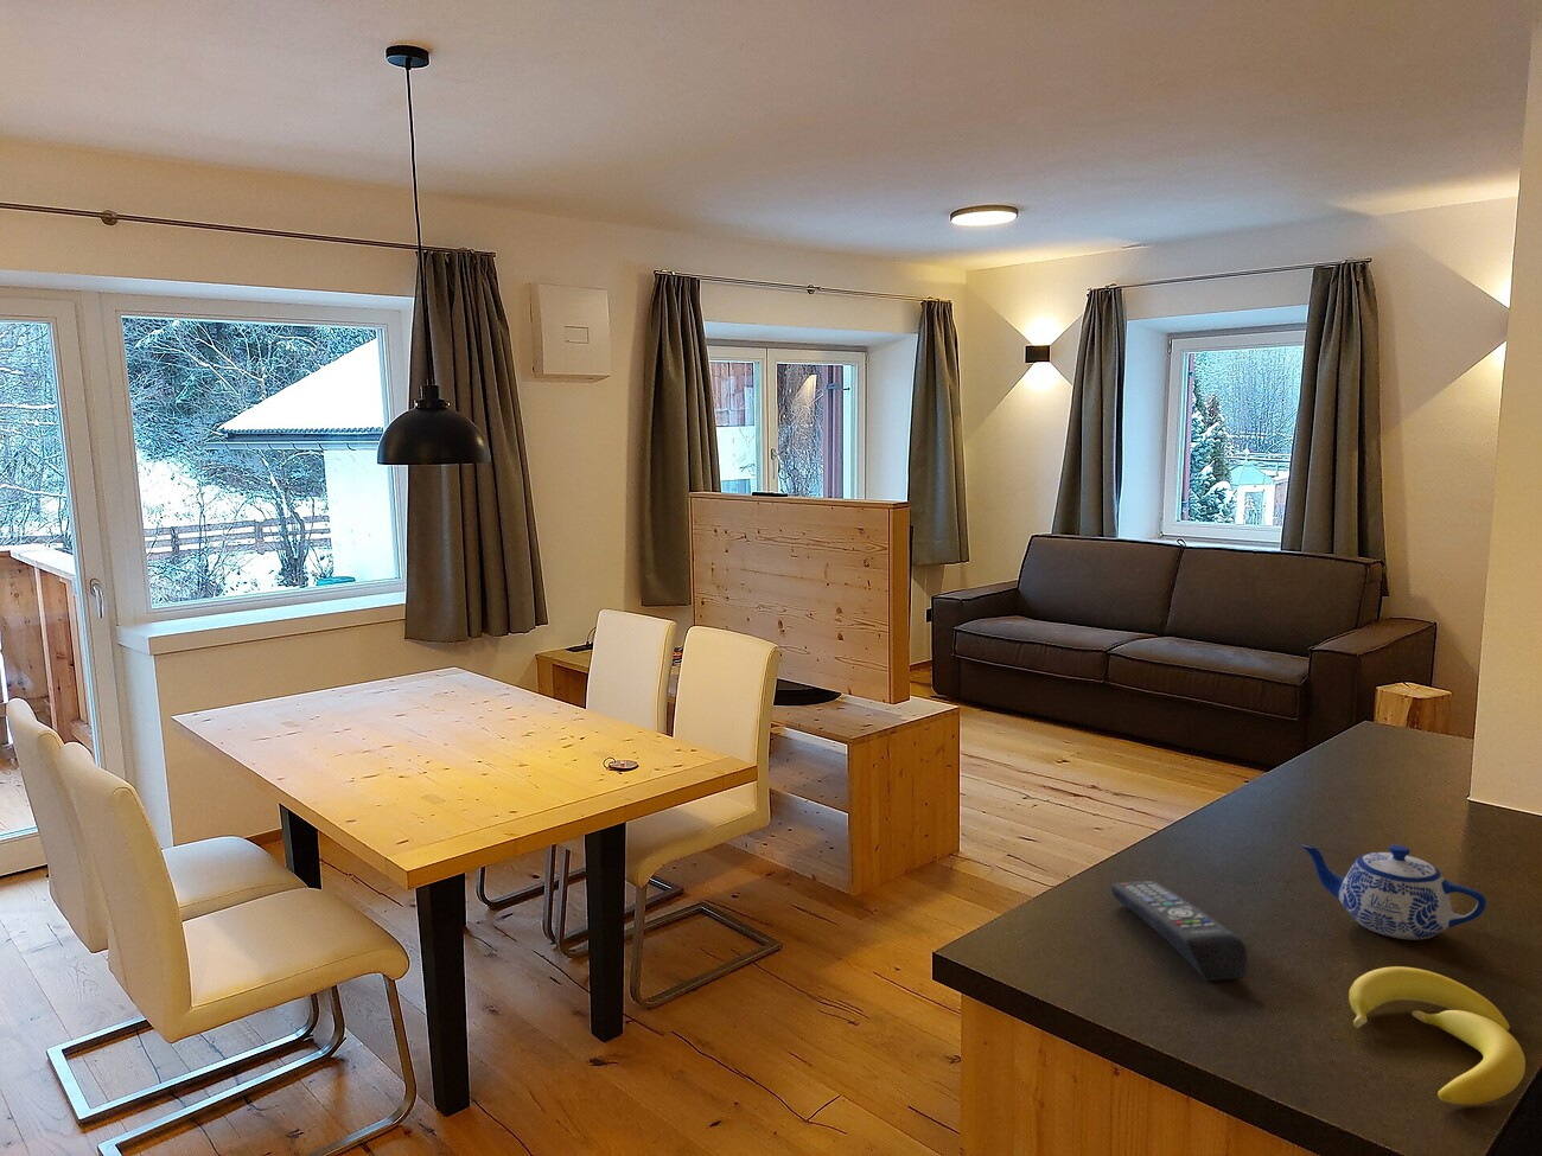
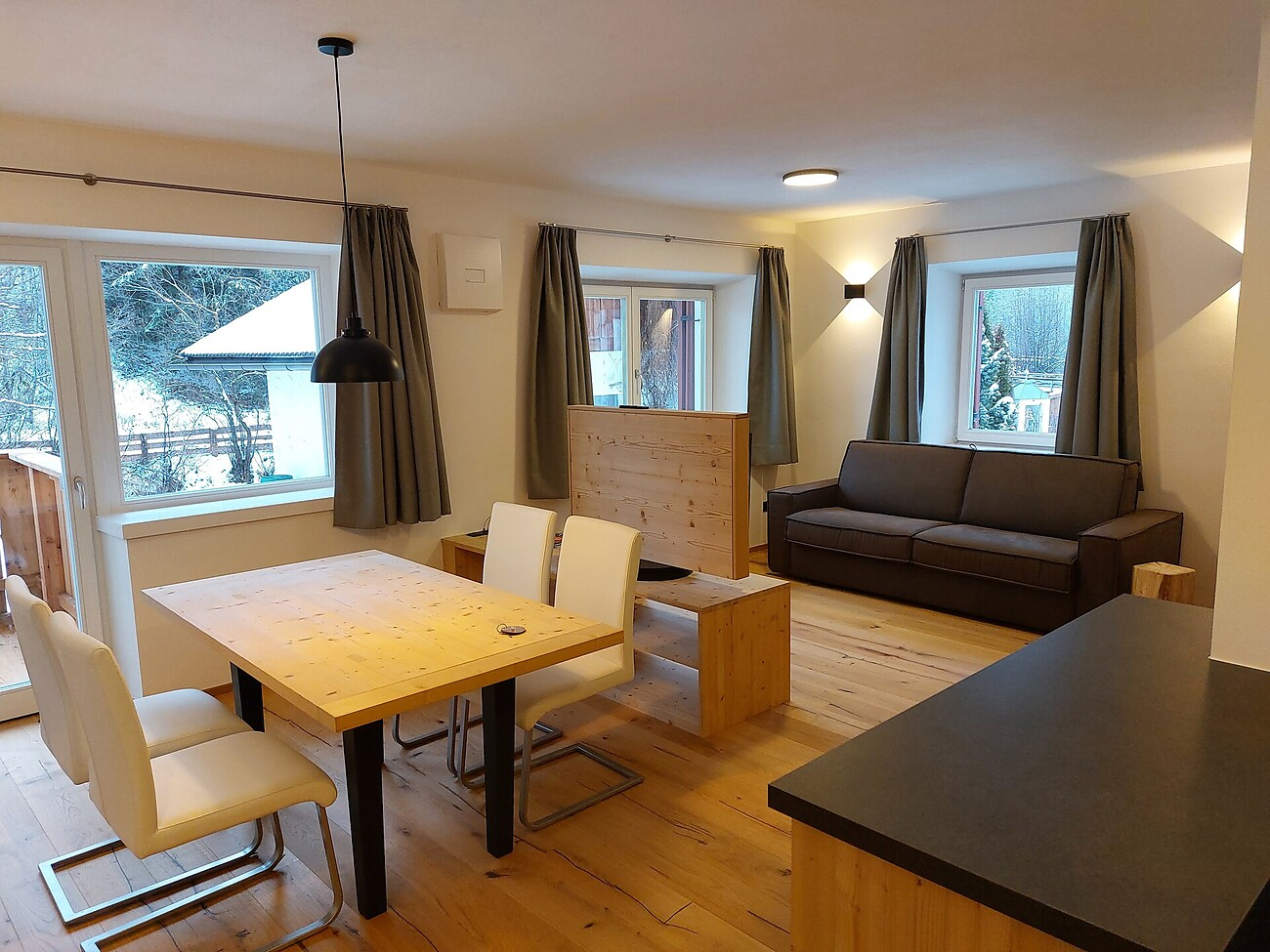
- remote control (1174, 920)
- banana (1434, 1025)
- teapot (1387, 883)
